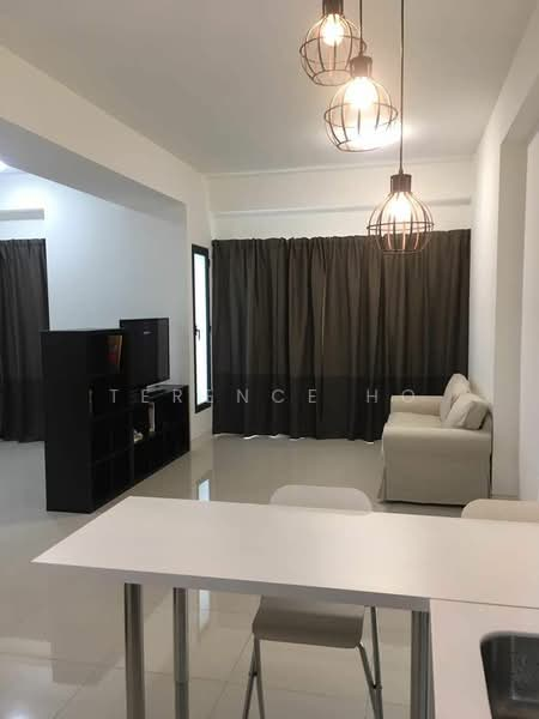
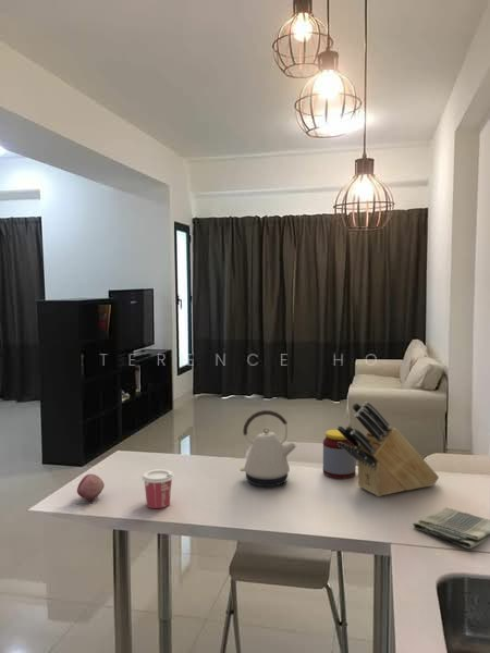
+ jar (339, 453)
+ knife block (388, 443)
+ dish towel (457, 525)
+ kettle (268, 445)
+ fruit (90, 486)
+ cup (158, 489)
